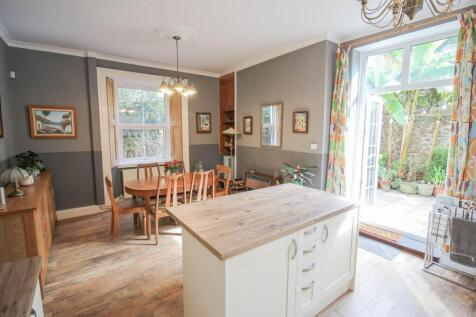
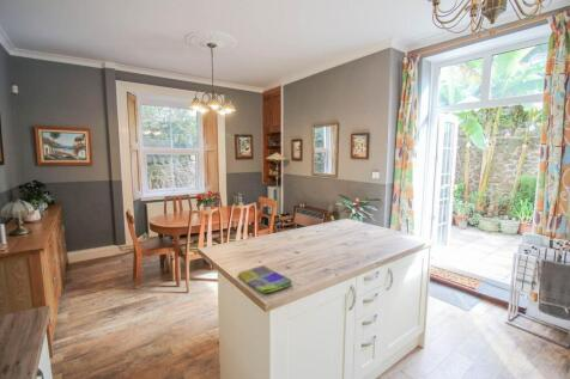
+ dish towel (263, 277)
